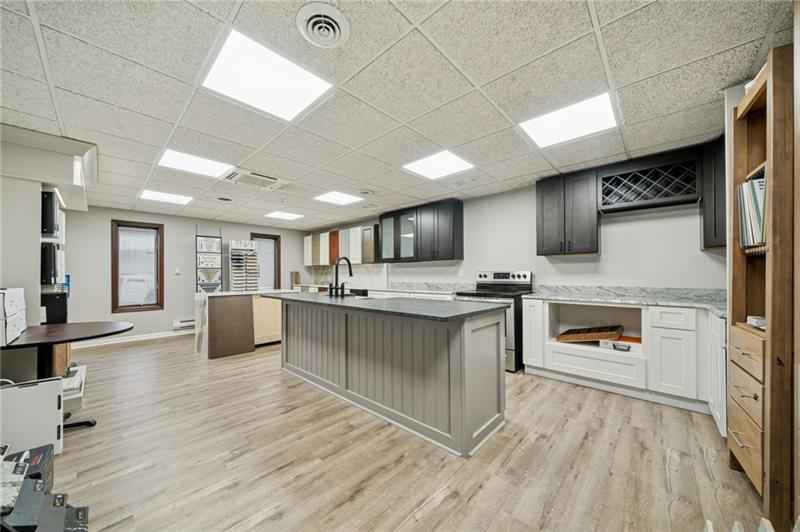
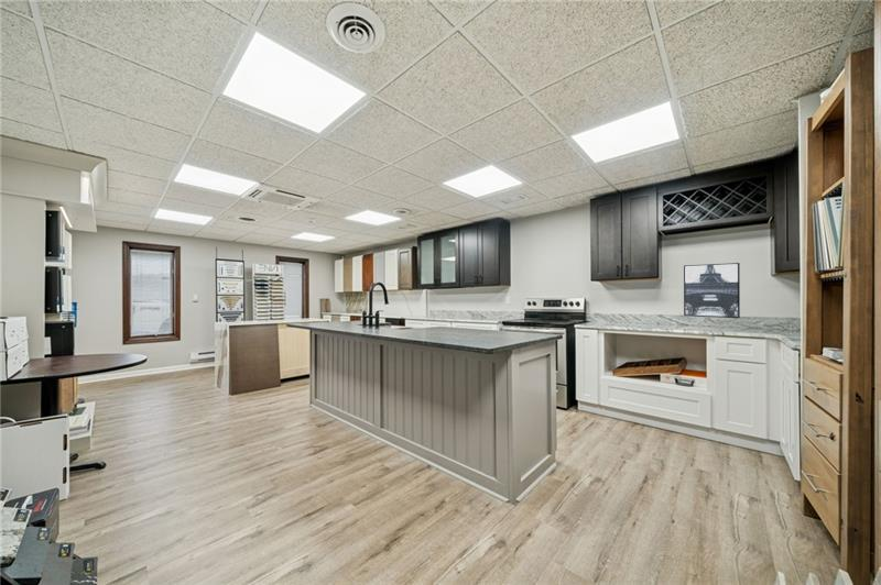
+ wall art (710, 290)
